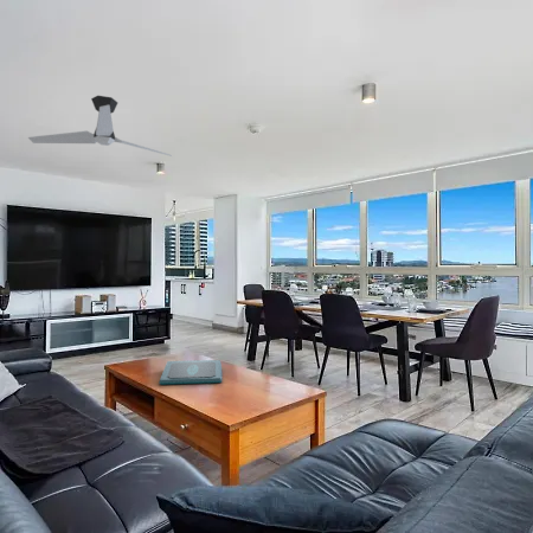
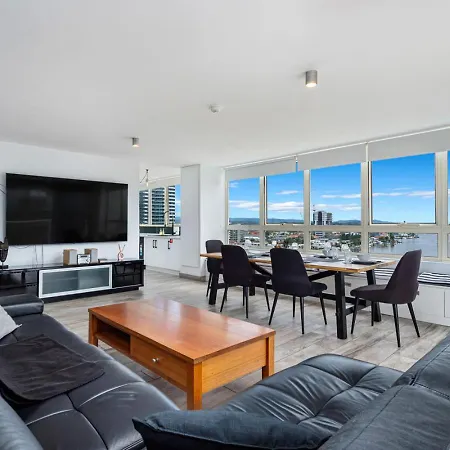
- ceiling fan (104, 115)
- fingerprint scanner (192, 371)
